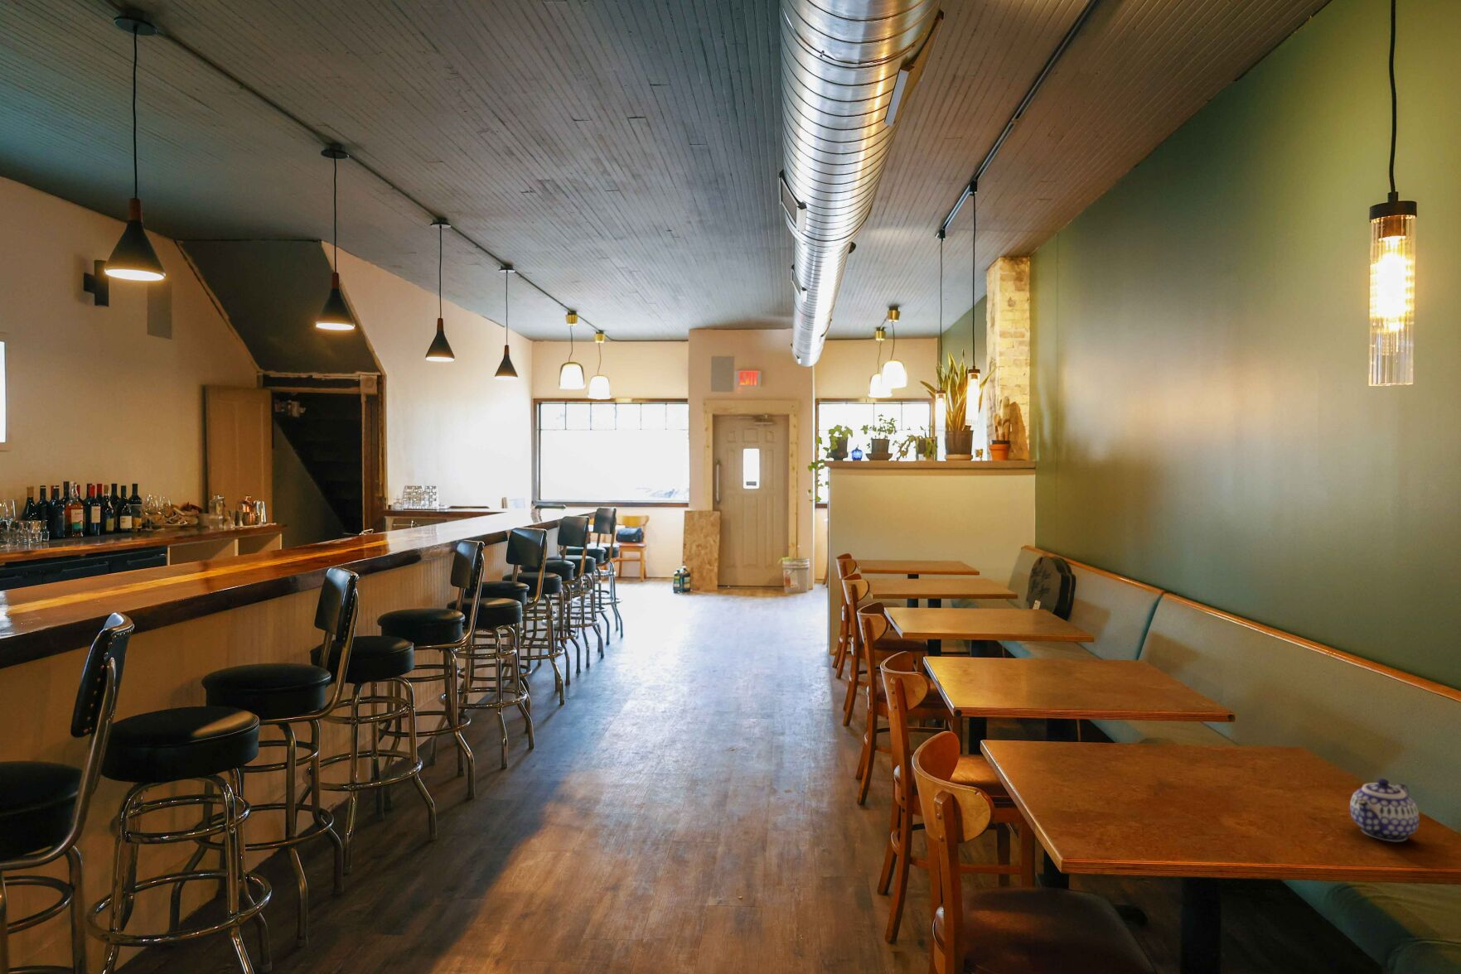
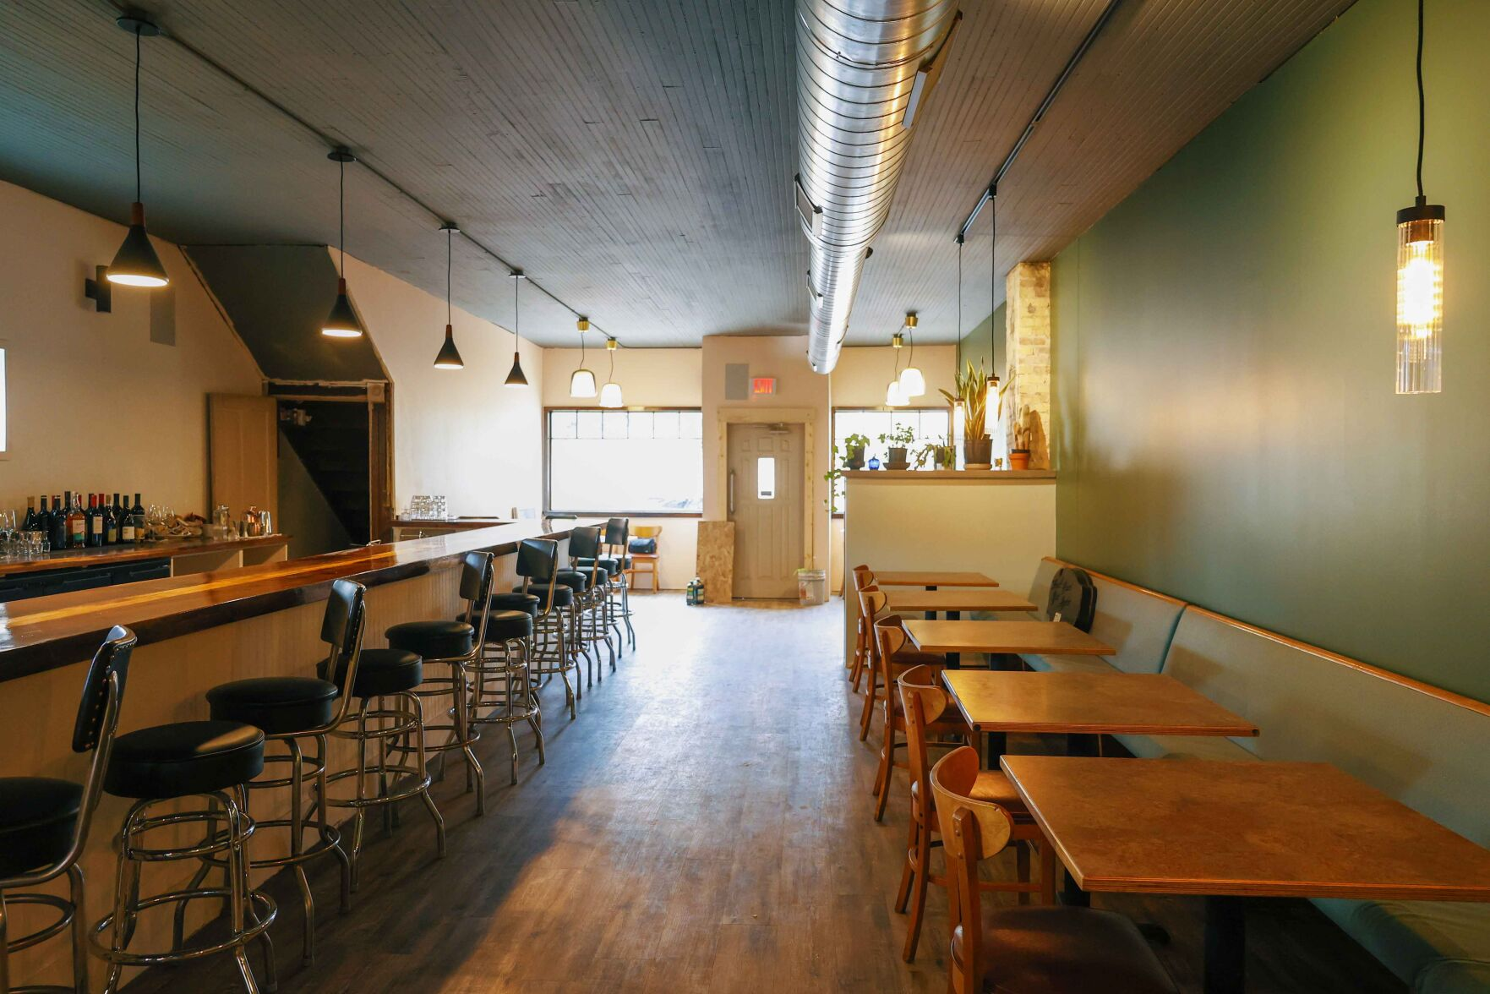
- teapot (1383, 806)
